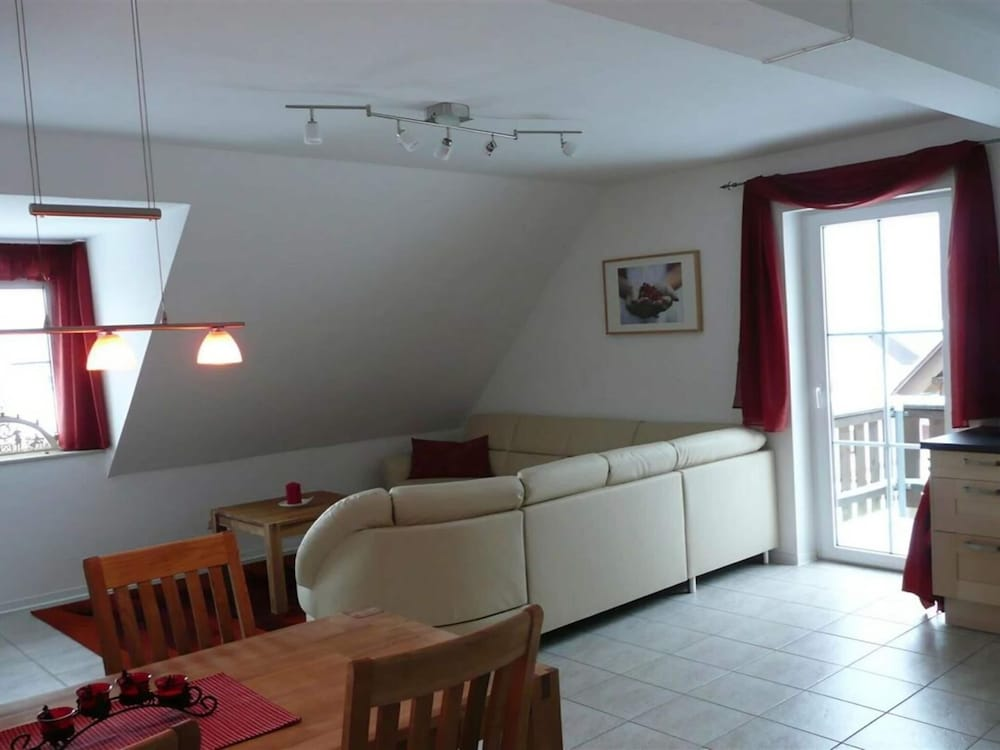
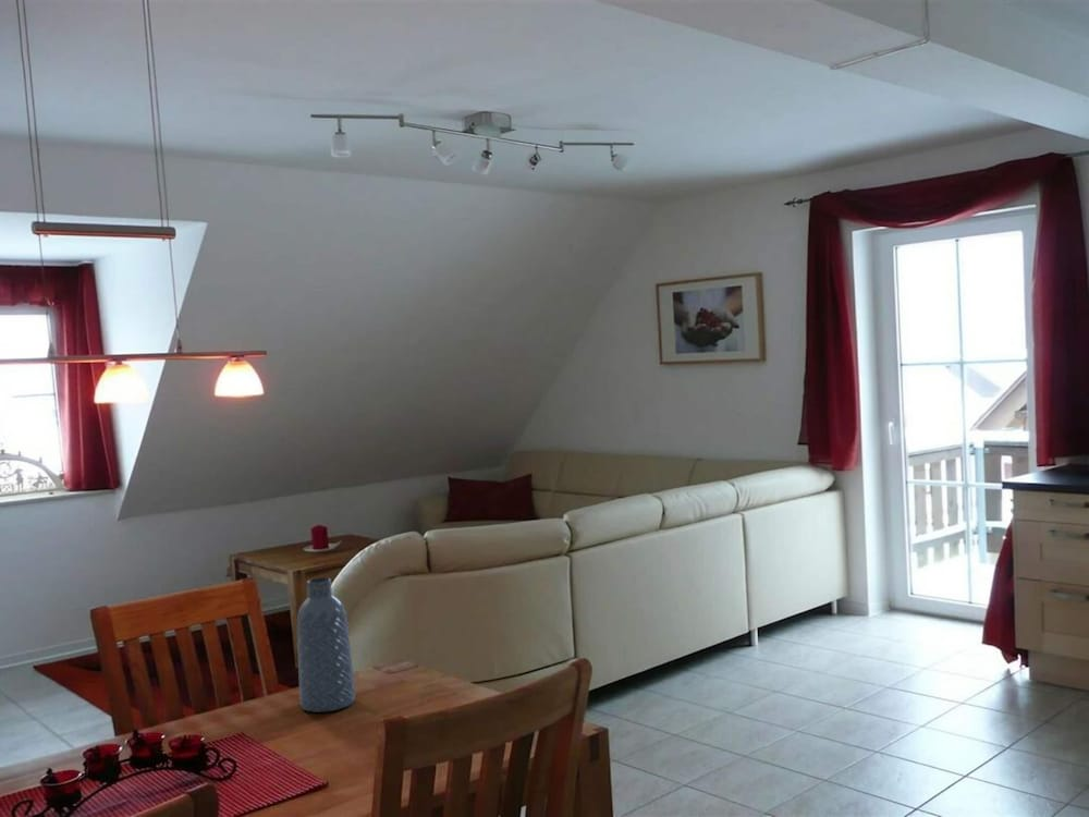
+ vase (323, 642)
